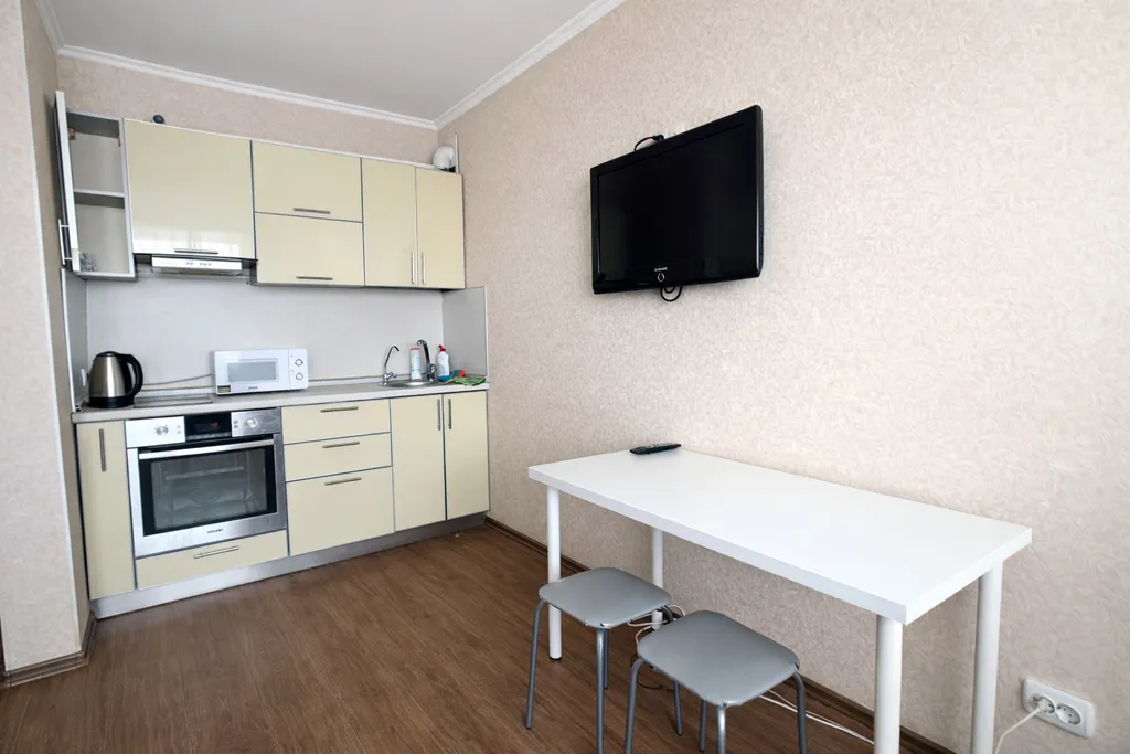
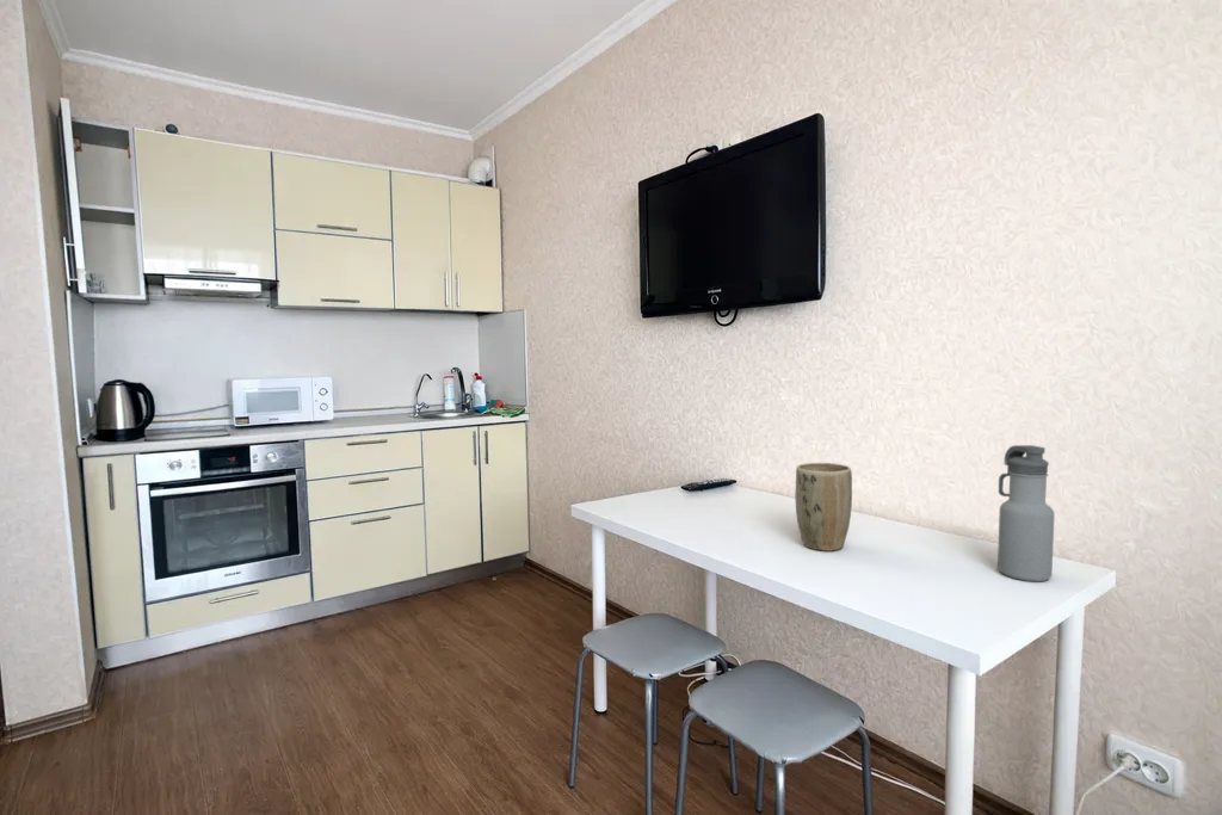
+ water bottle (1025, 510)
+ plant pot (822, 506)
